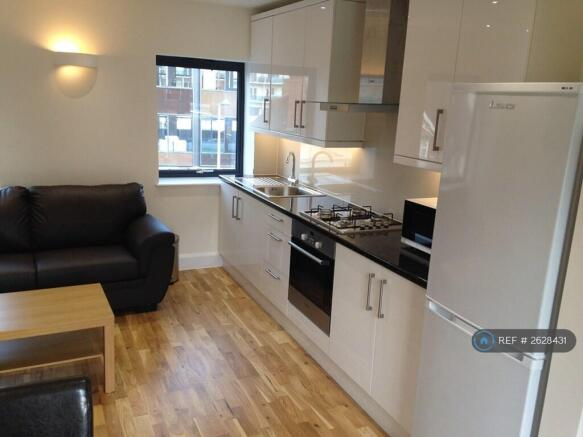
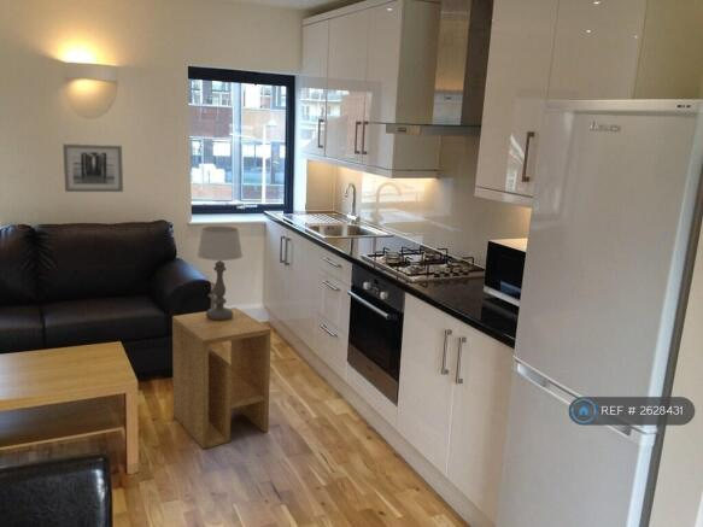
+ wall art (93, 168)
+ table lamp (219, 273)
+ side table (219, 374)
